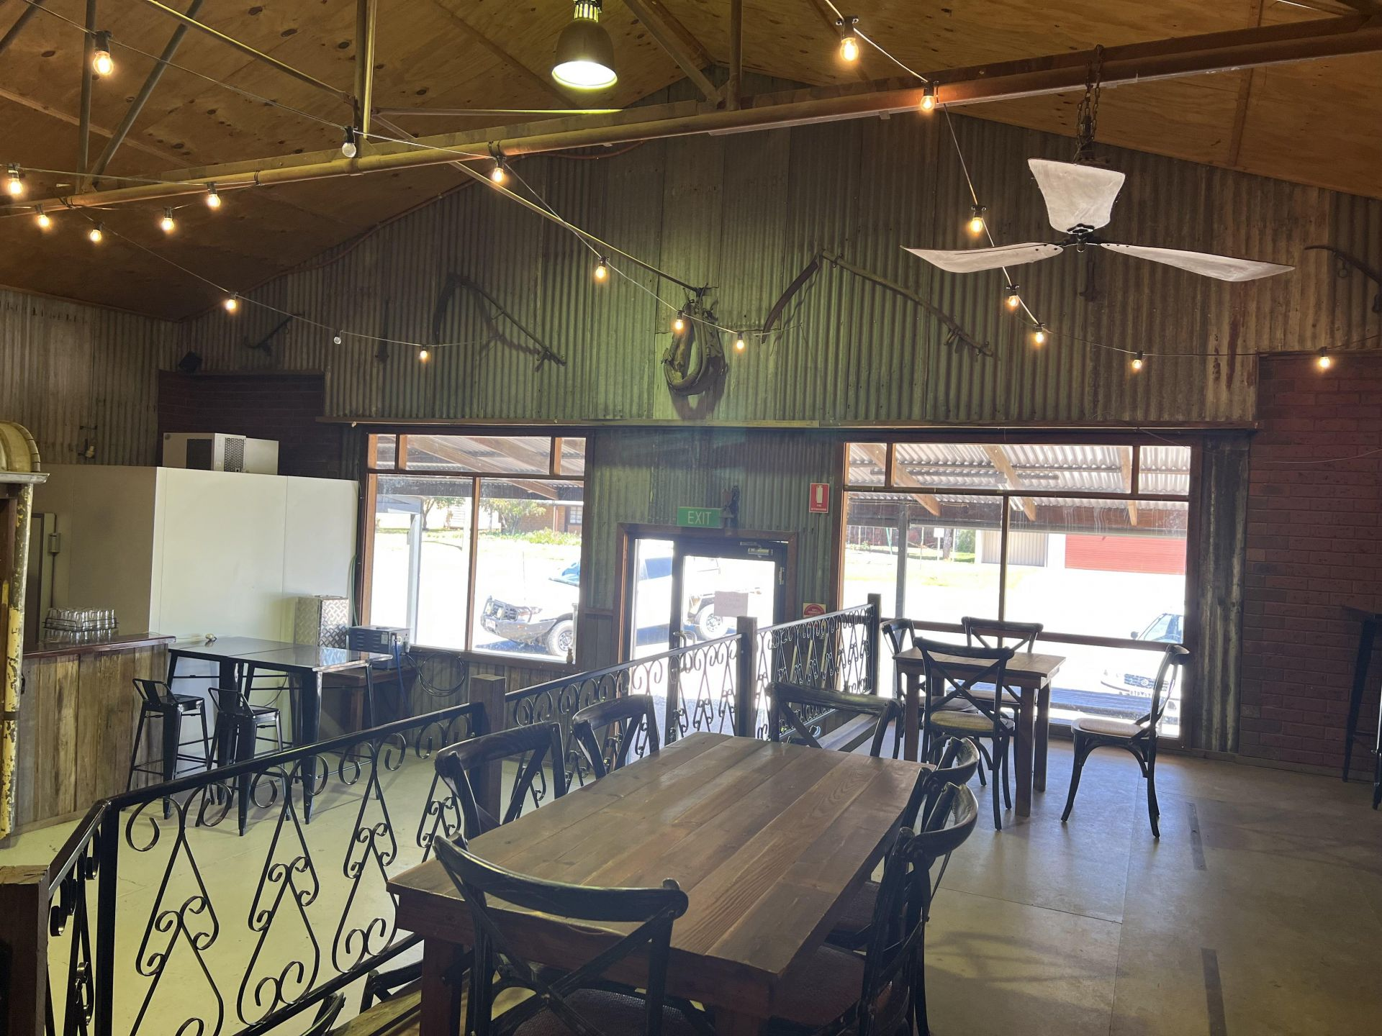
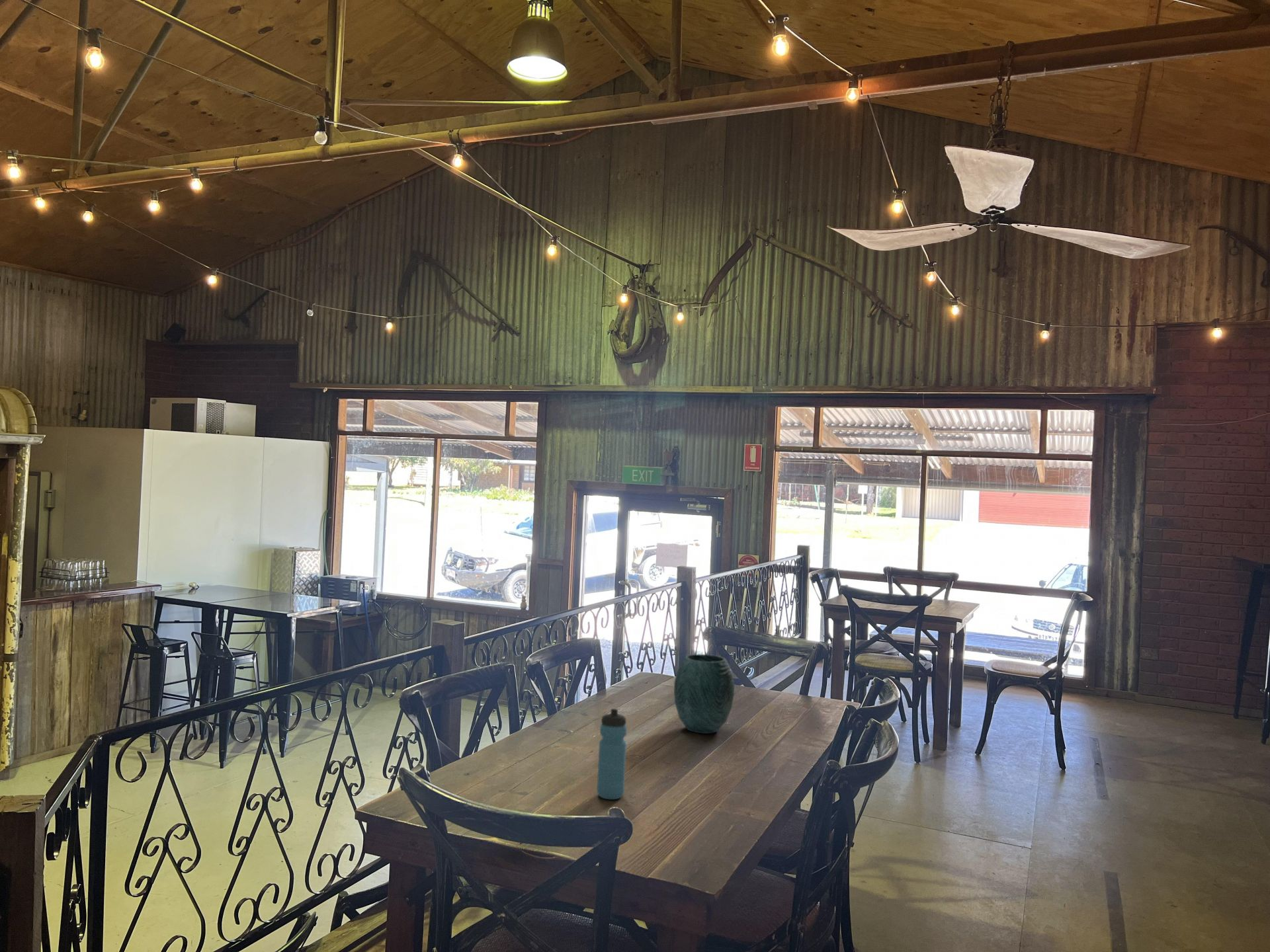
+ water bottle (612, 752)
+ vase (704, 694)
